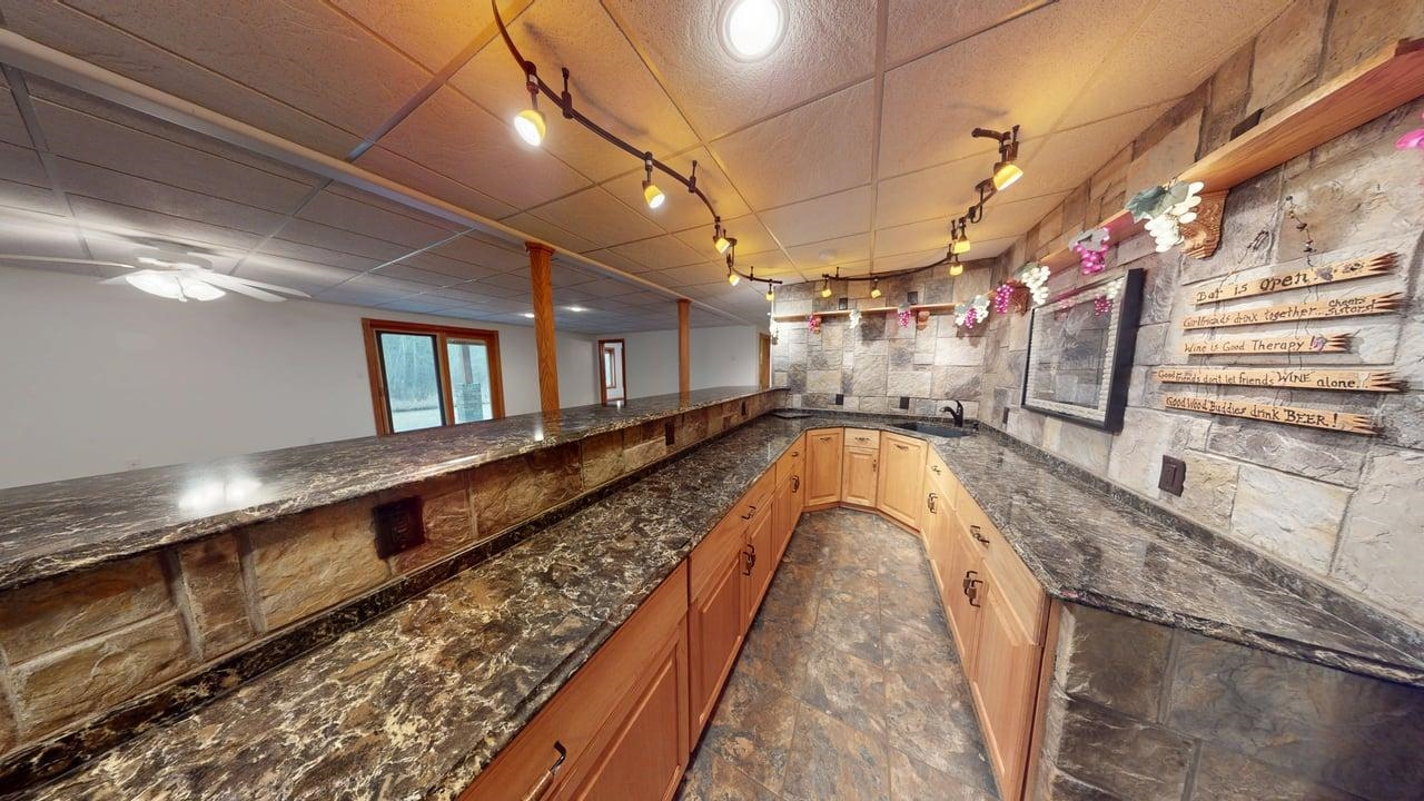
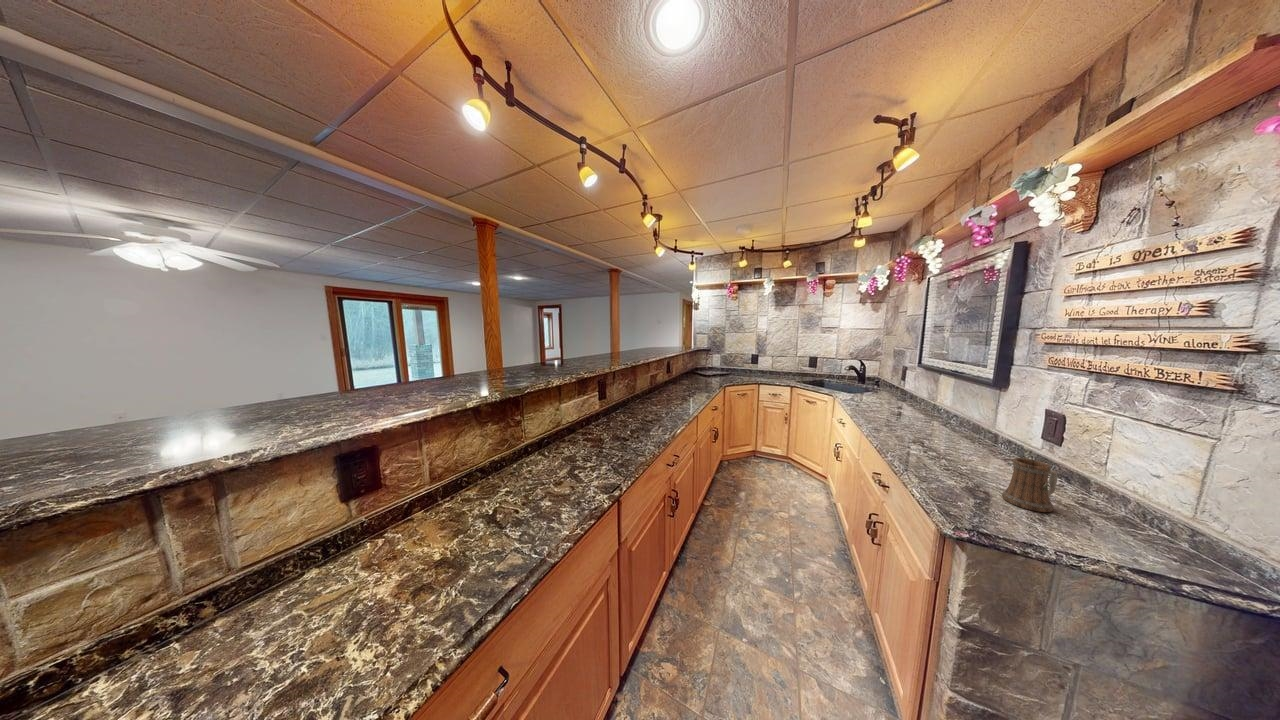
+ beer mug (1033, 483)
